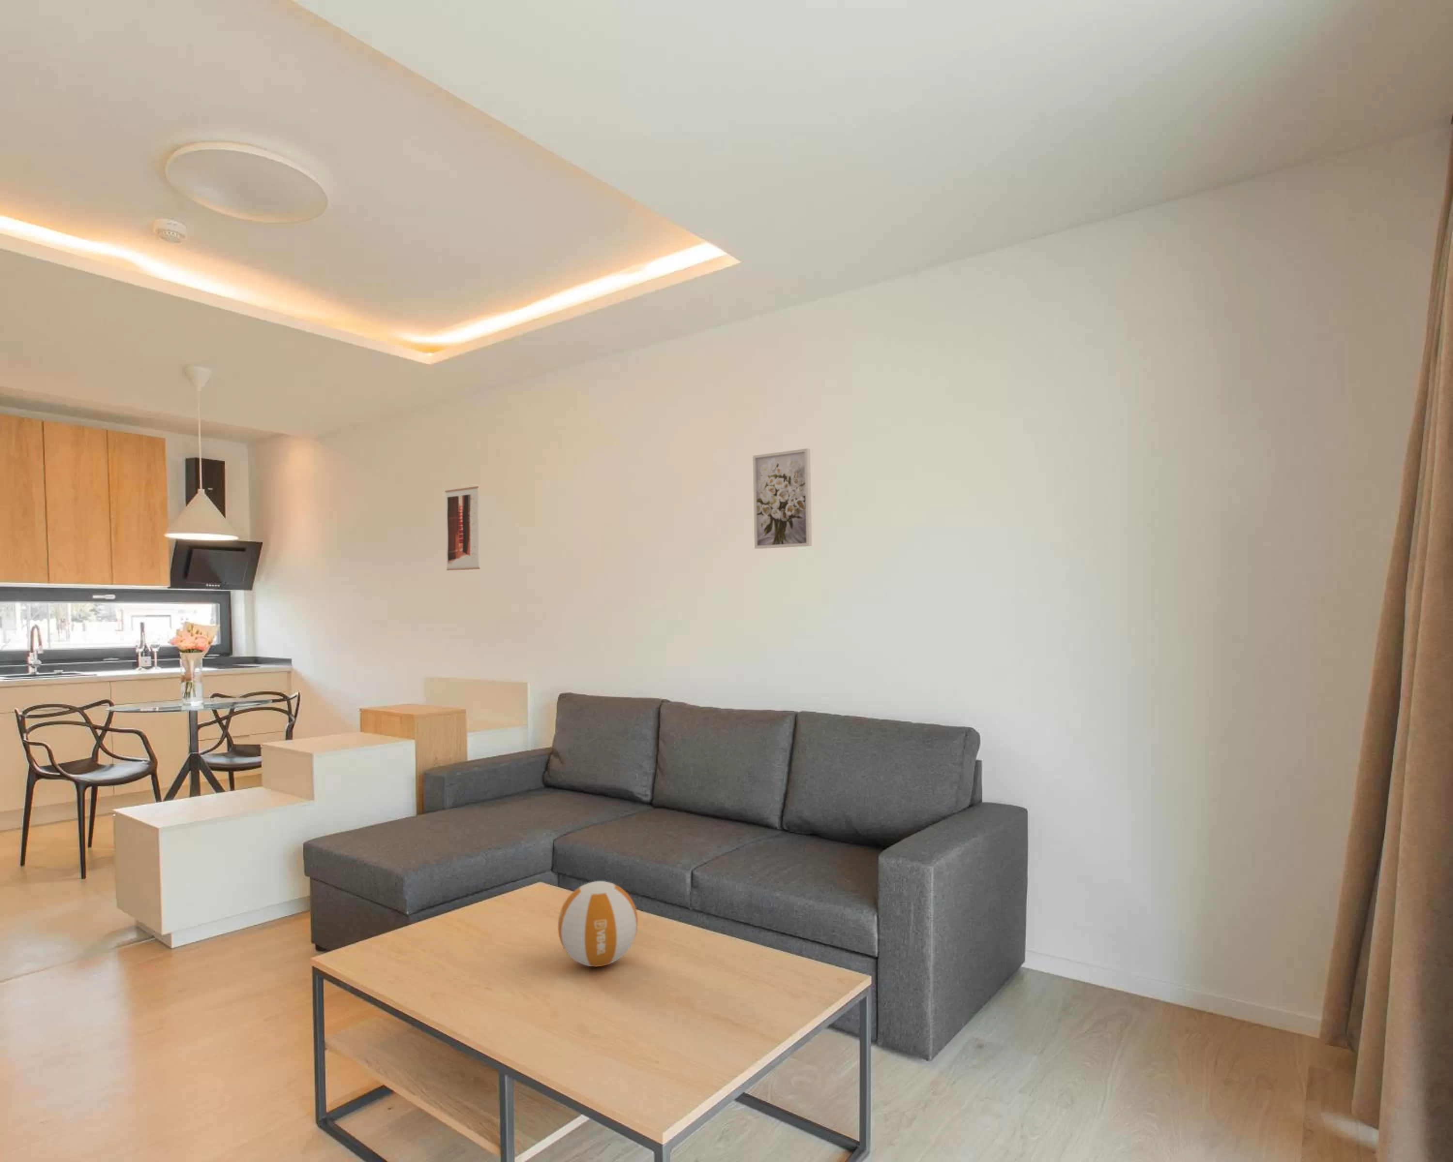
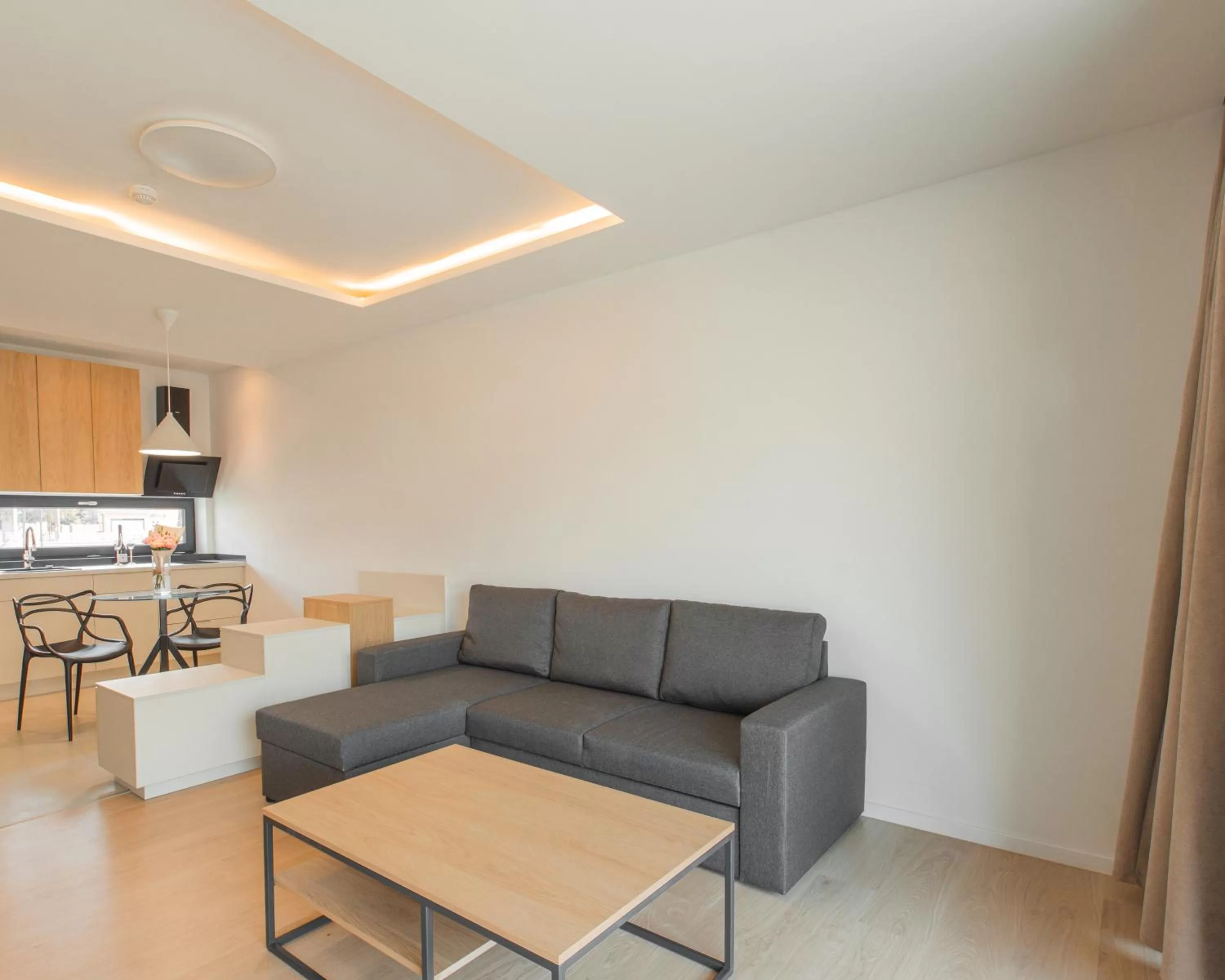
- volleyball (598, 922)
- wall art (782, 499)
- wall art (463, 529)
